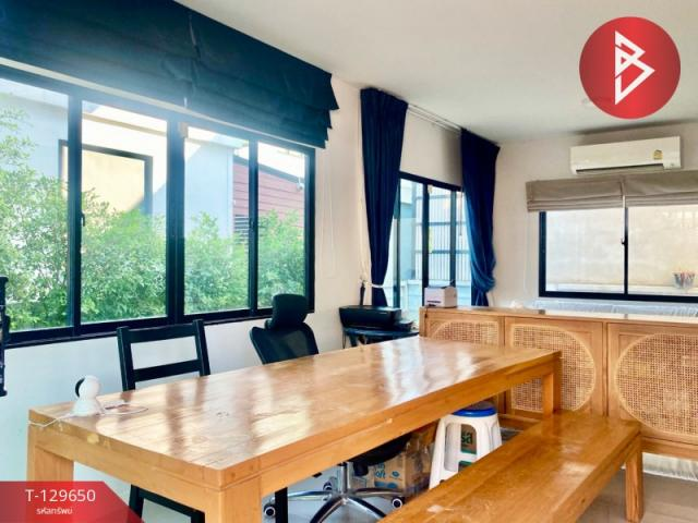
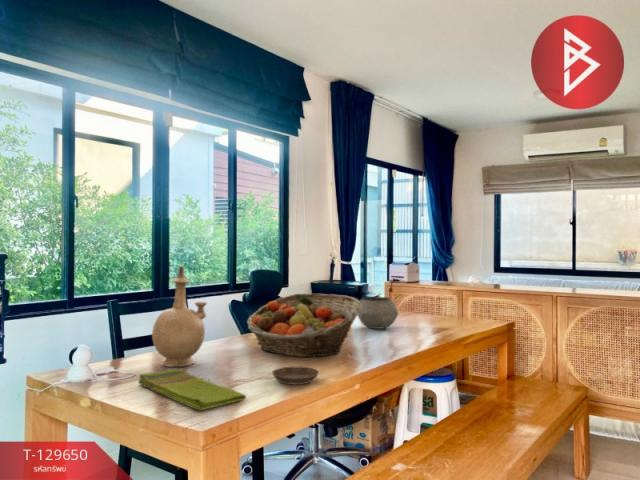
+ bowl (377, 312)
+ dish towel (189, 386)
+ saucer (295, 376)
+ fruit basket (303, 322)
+ vase (180, 314)
